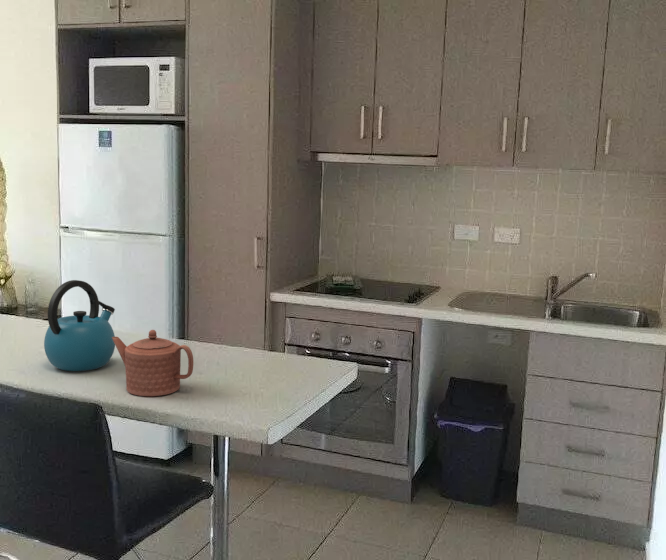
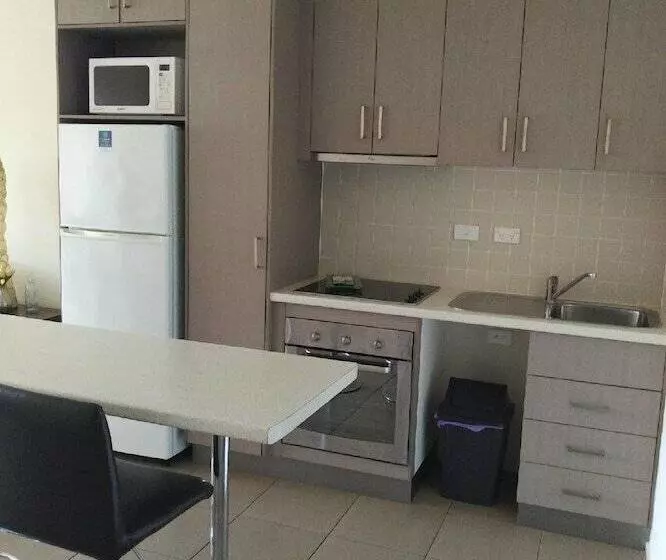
- kettle (83, 322)
- teapot (152, 359)
